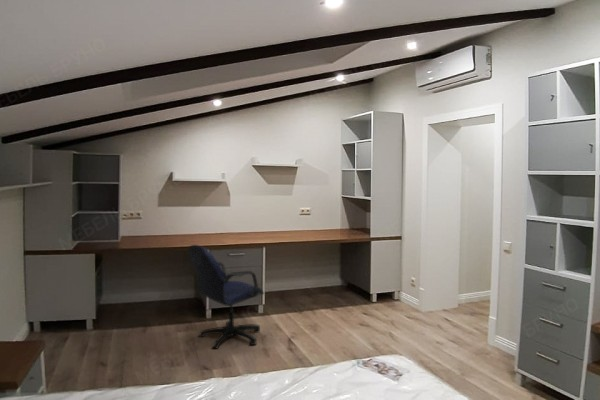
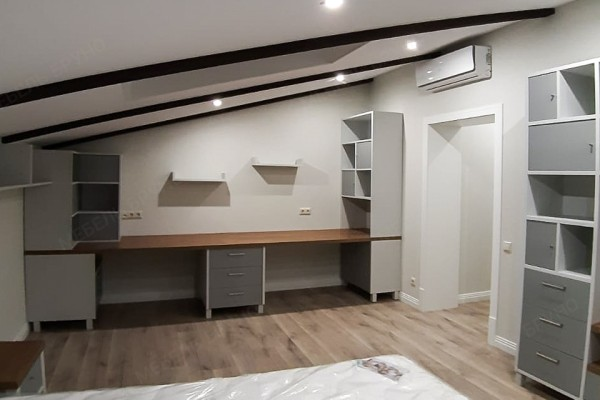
- office chair (228, 290)
